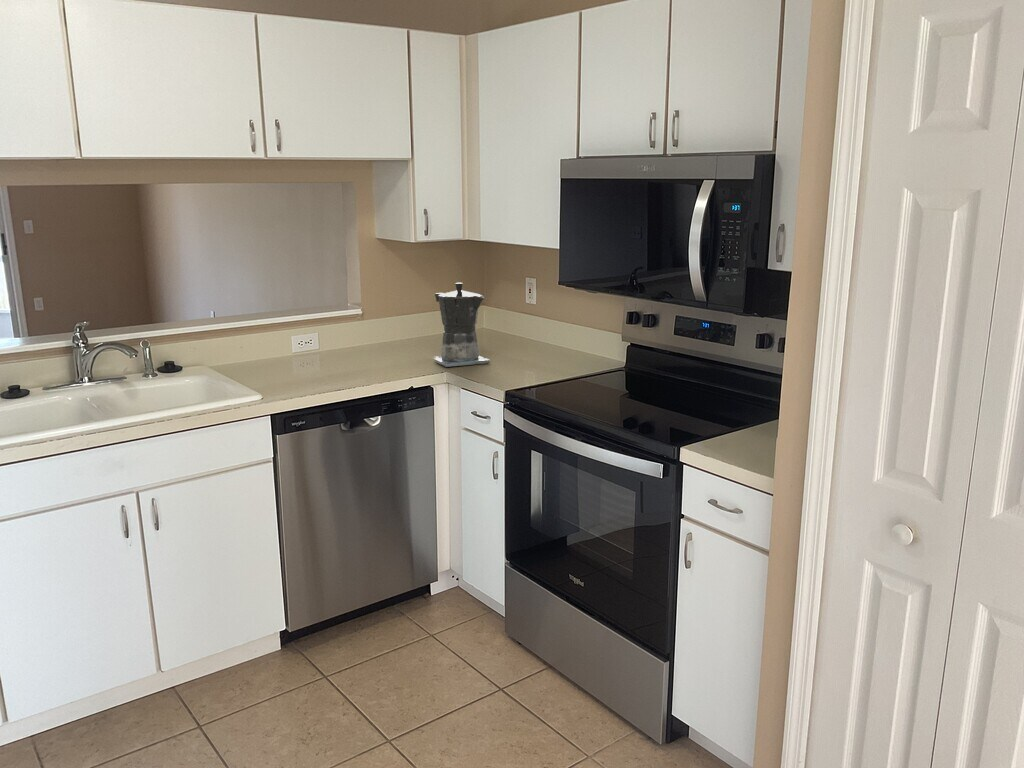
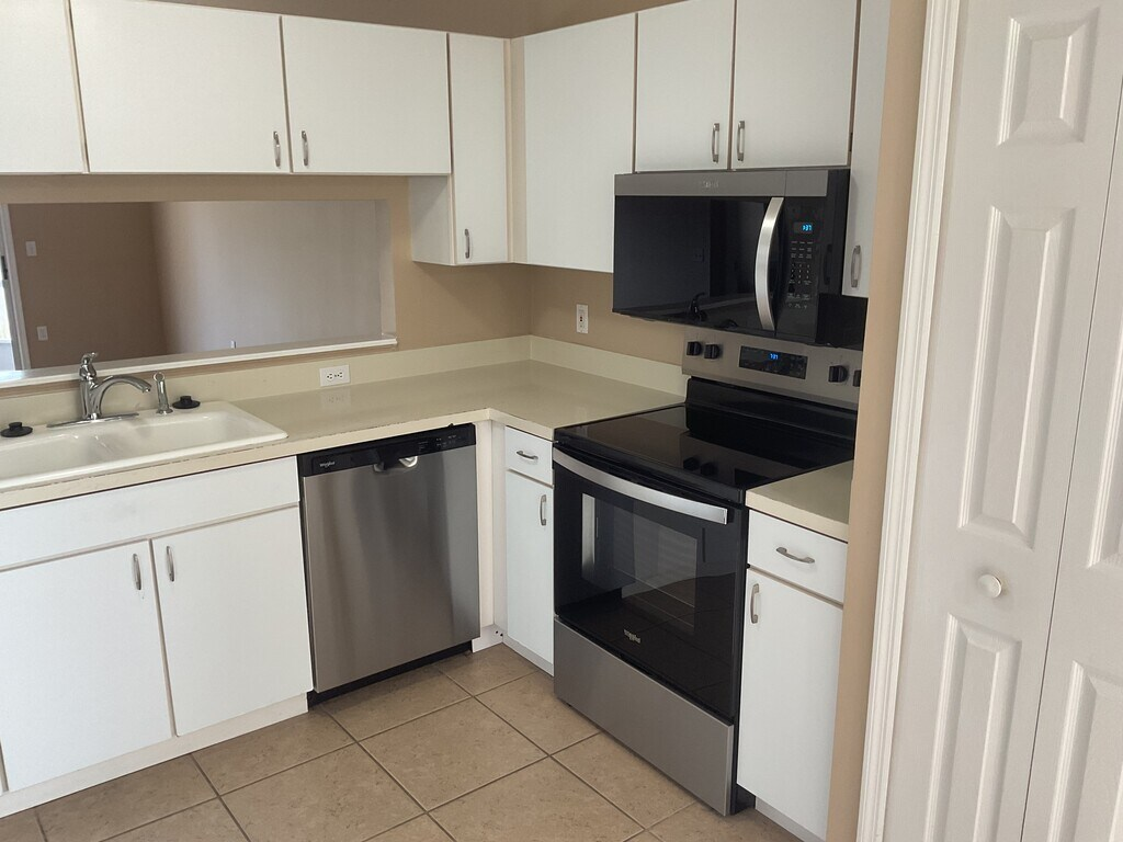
- coffee maker (458, 322)
